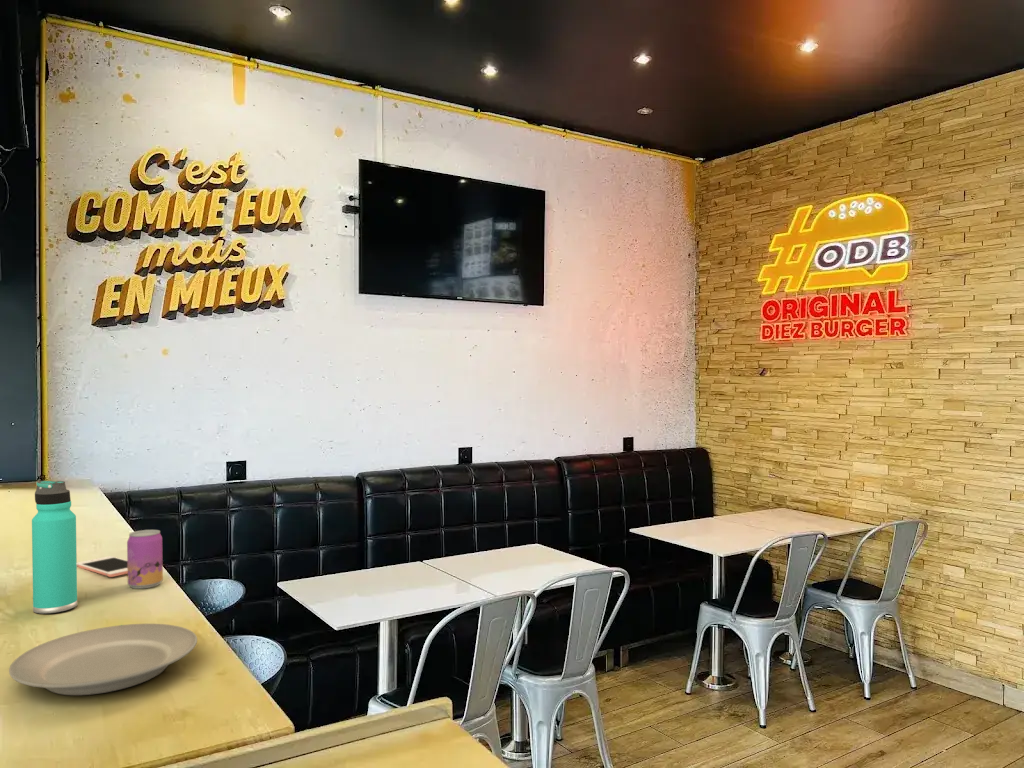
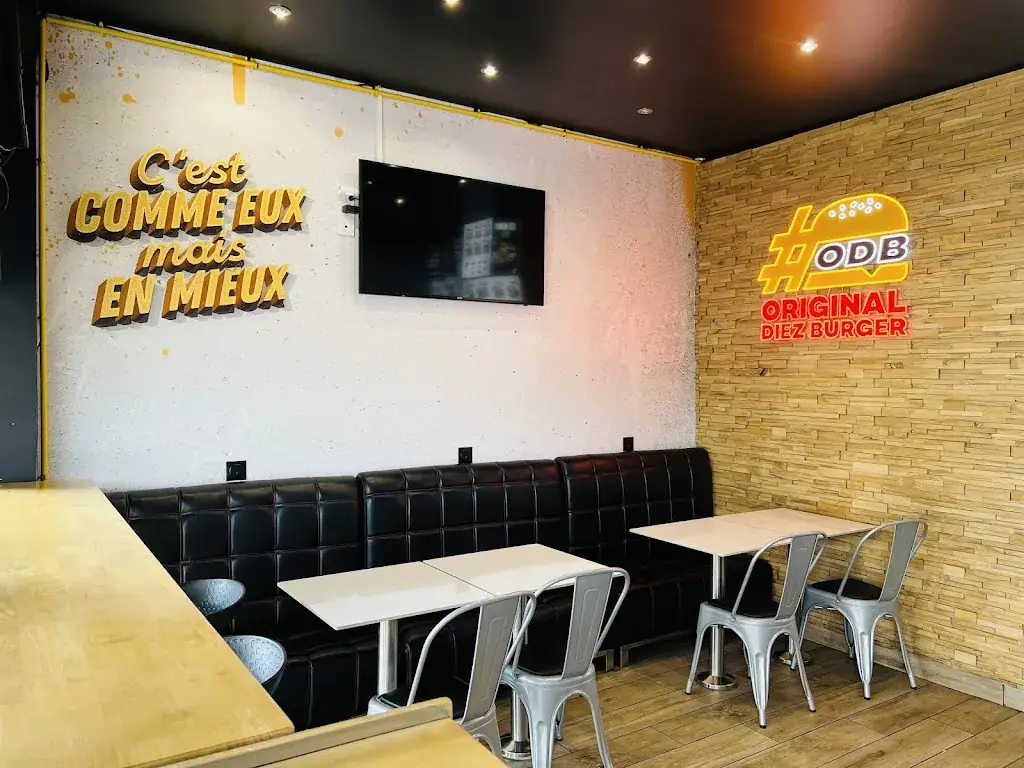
- beverage can (145, 558)
- plate (108, 661)
- cell phone (110, 566)
- thermos bottle (54, 544)
